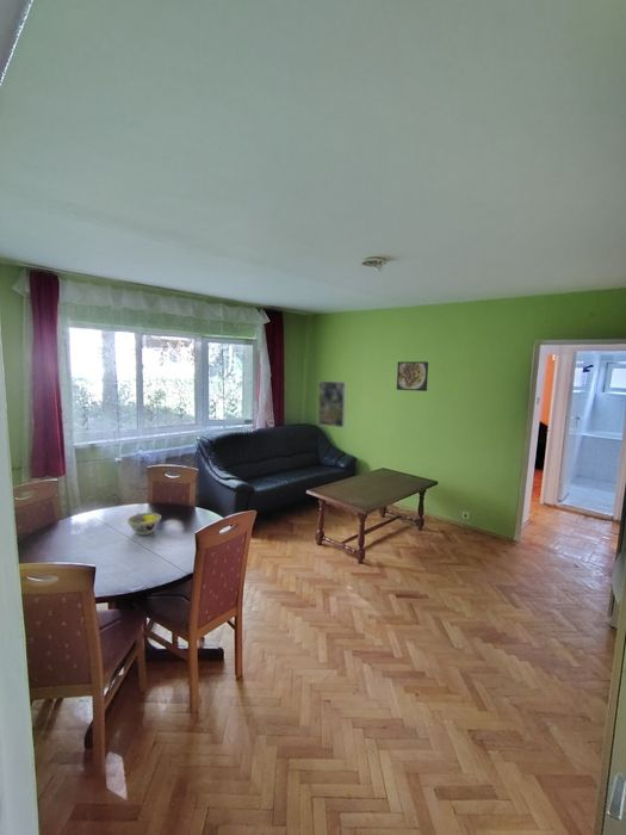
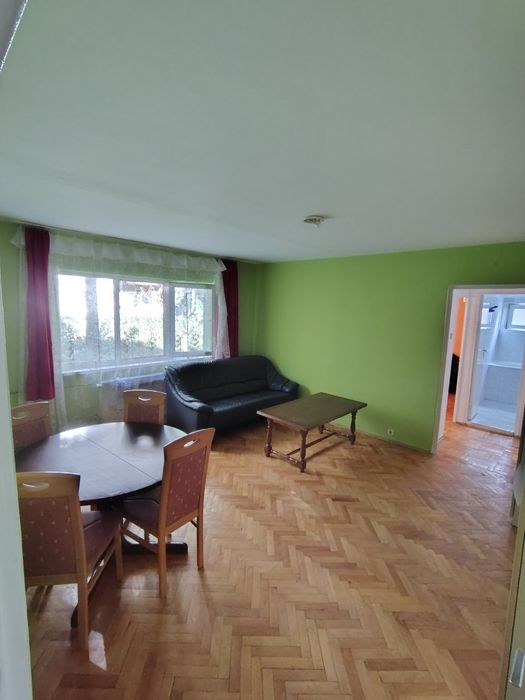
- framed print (331, 403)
- bowl (144, 522)
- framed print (411, 376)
